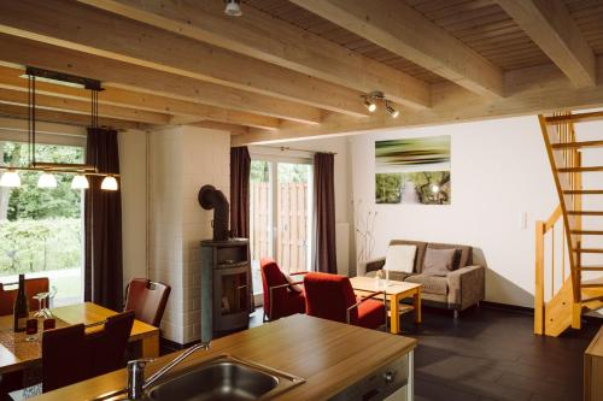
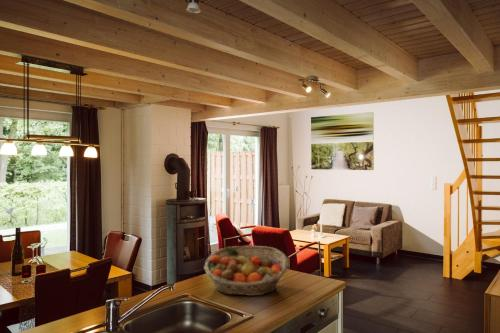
+ fruit basket (246, 269)
